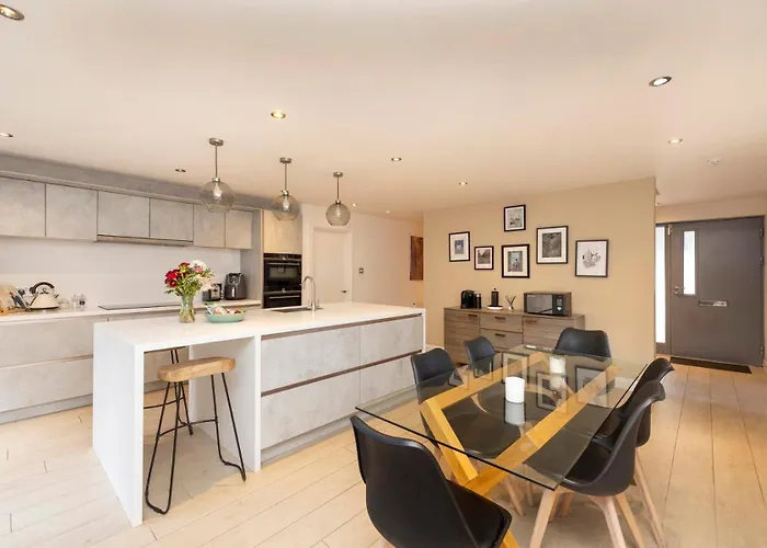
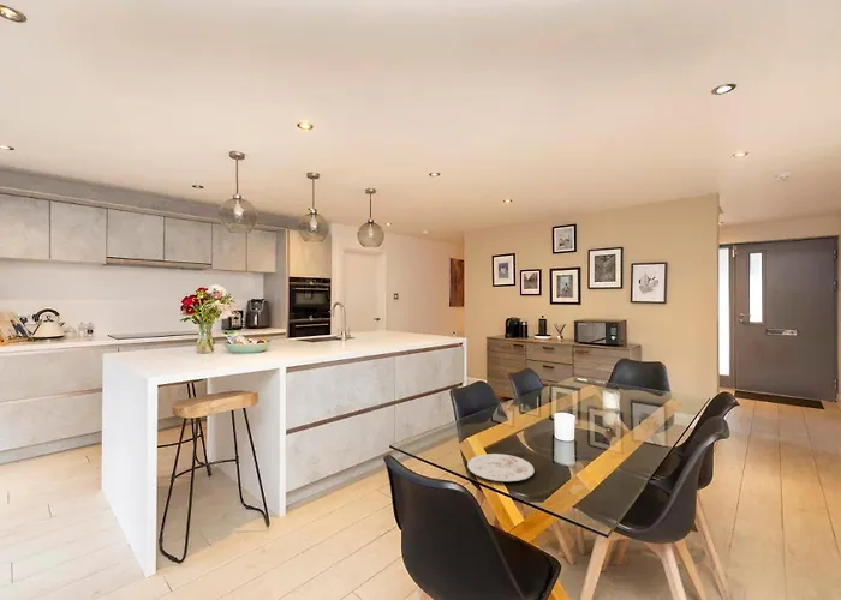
+ plate (500, 467)
